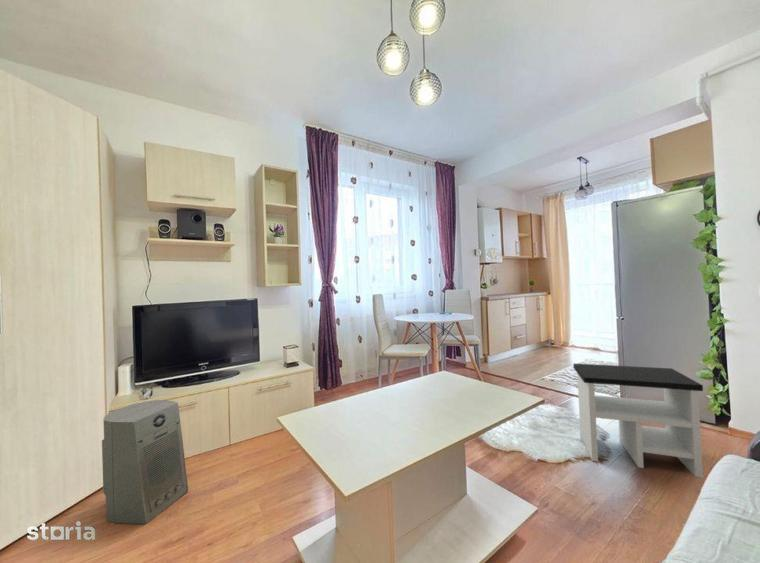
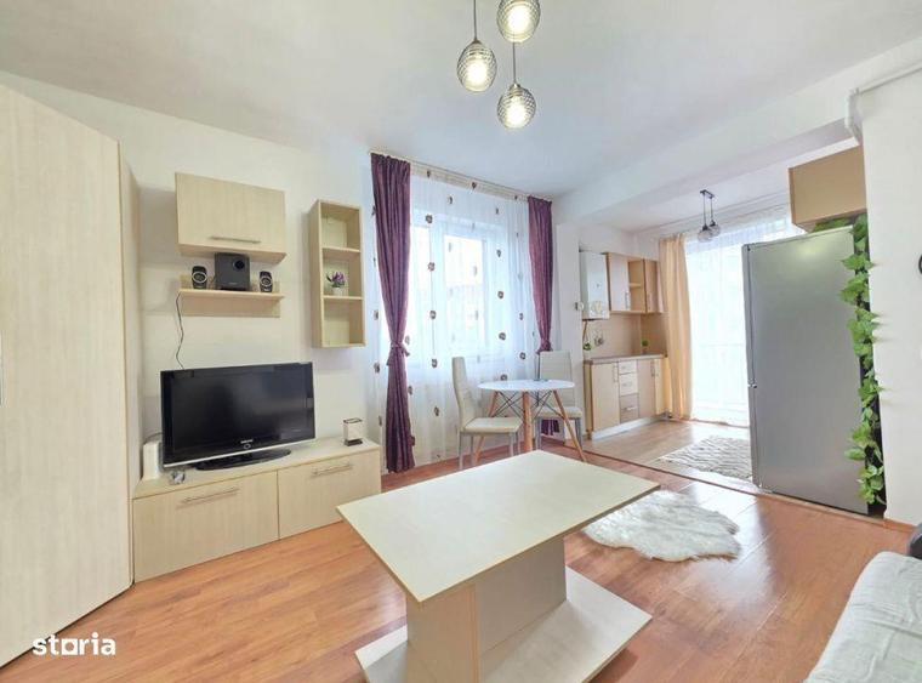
- fan (141, 455)
- side table (631, 413)
